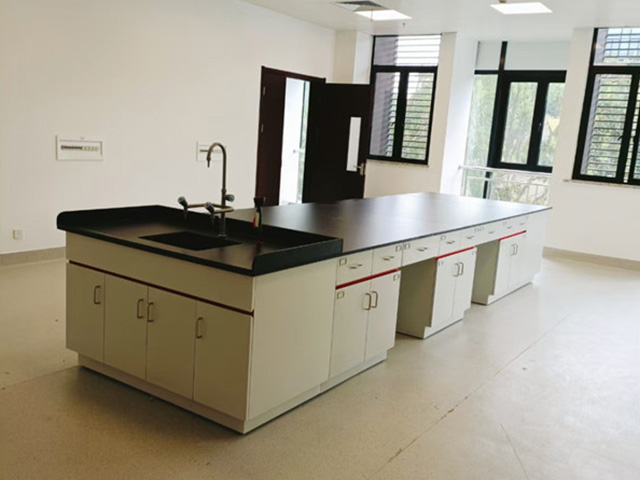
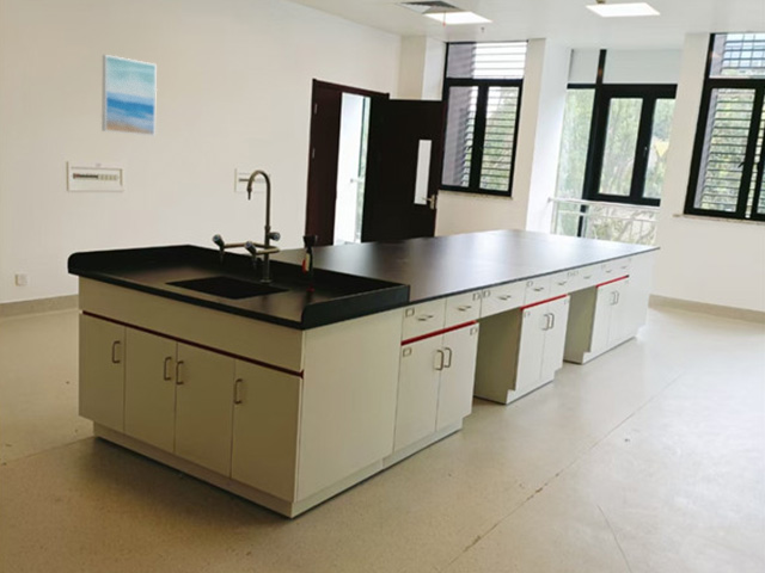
+ wall art (129, 97)
